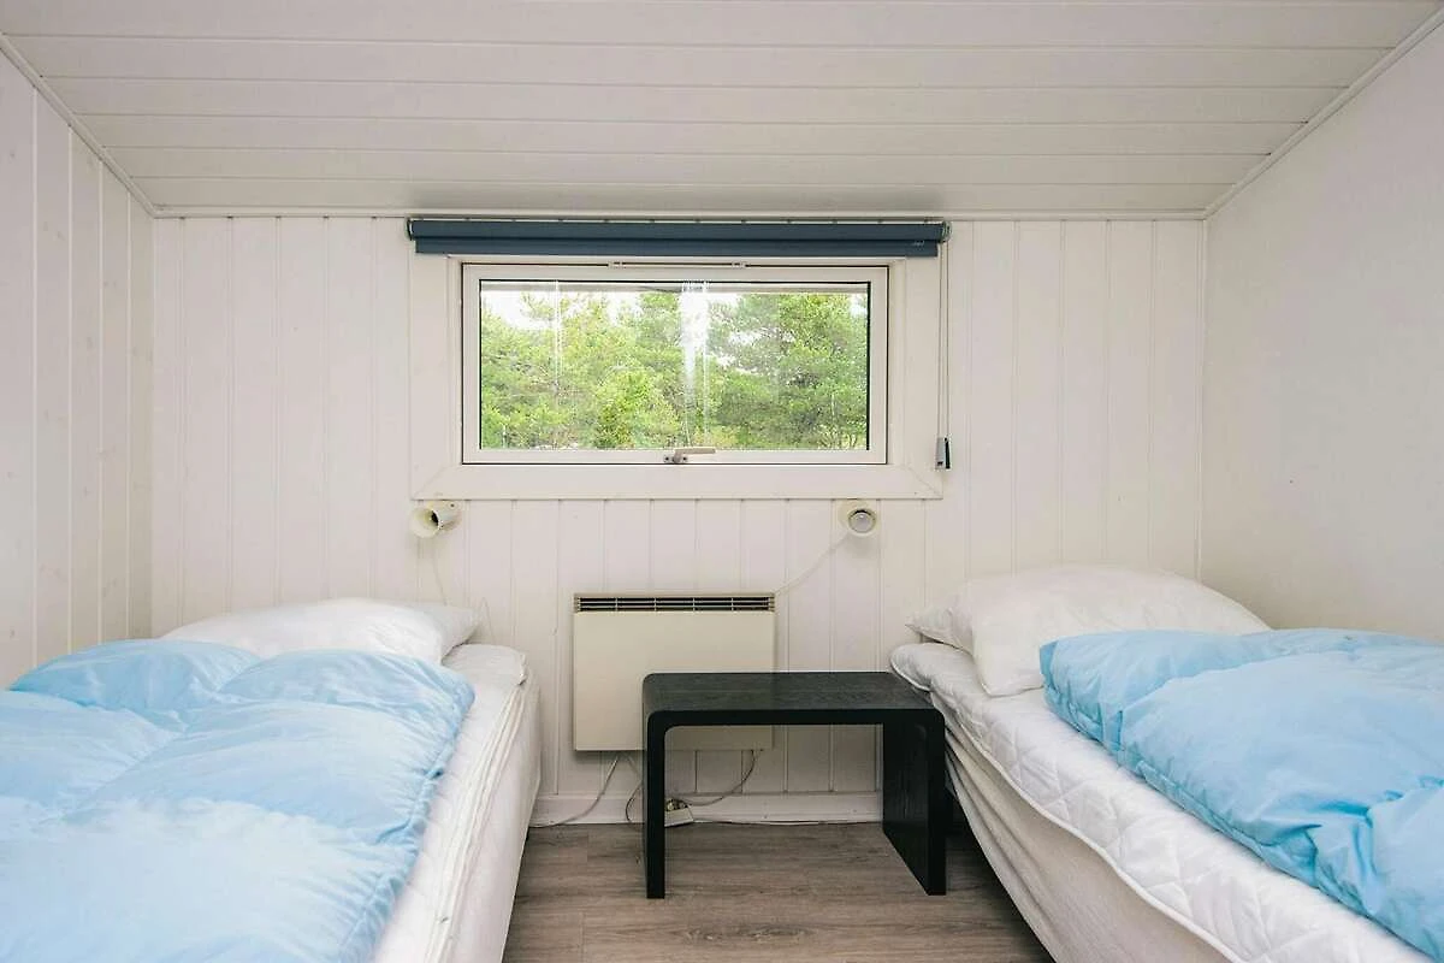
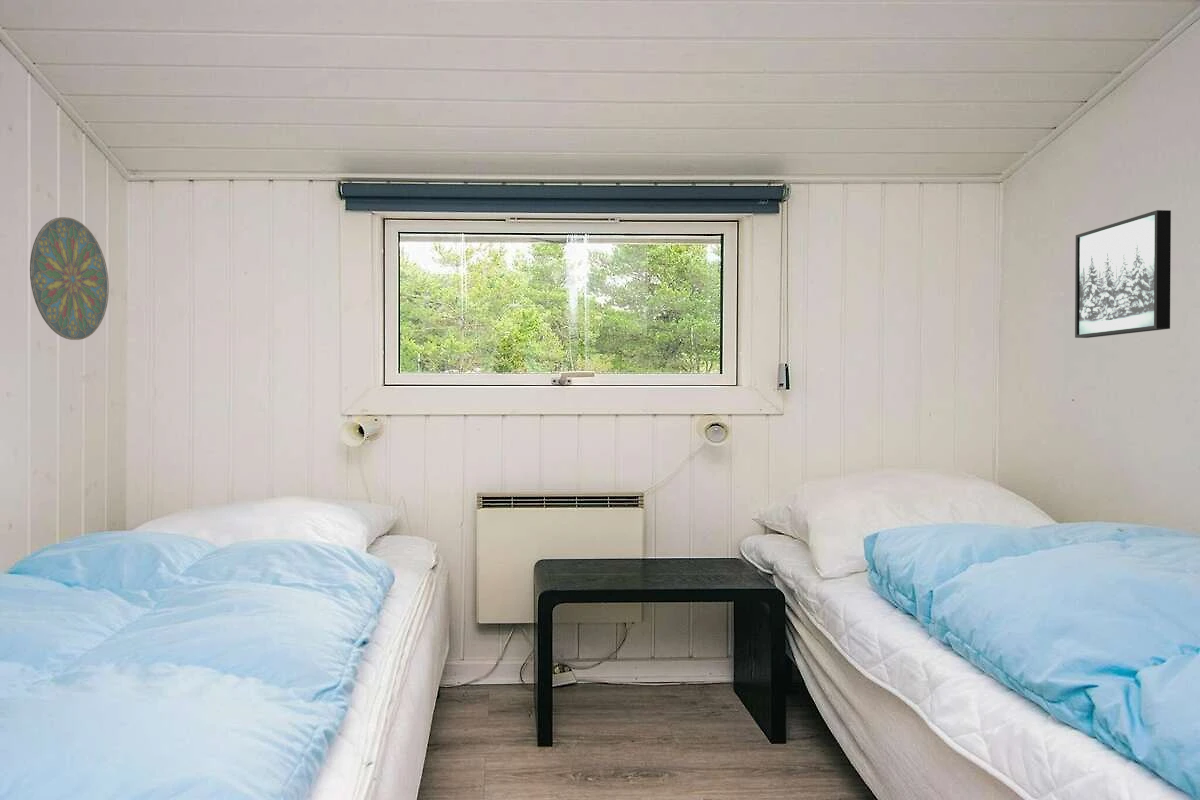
+ wall art (1119, 278)
+ decorative plate (72, 279)
